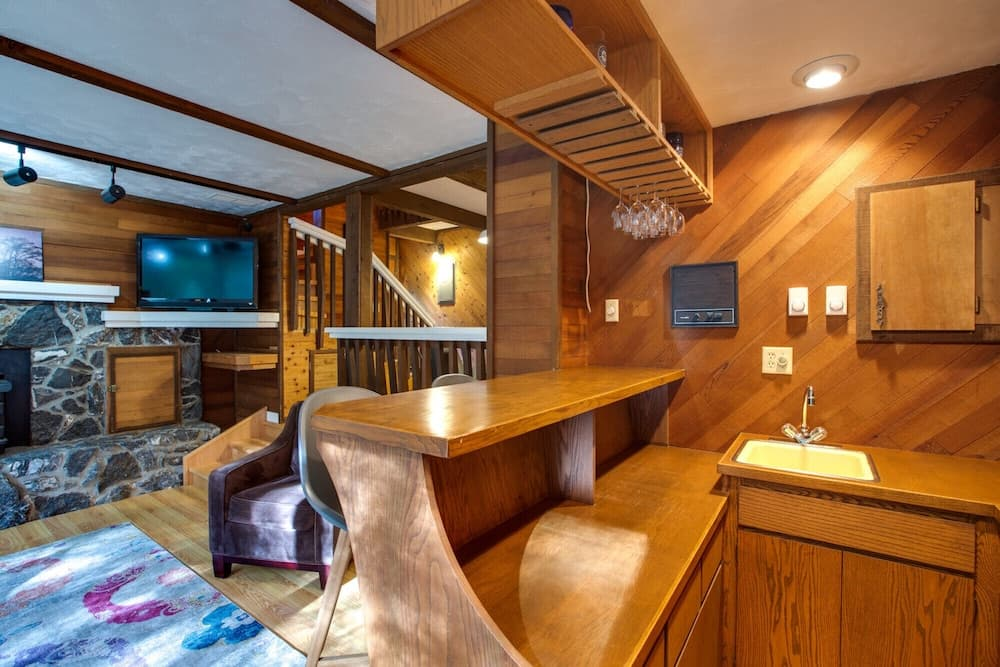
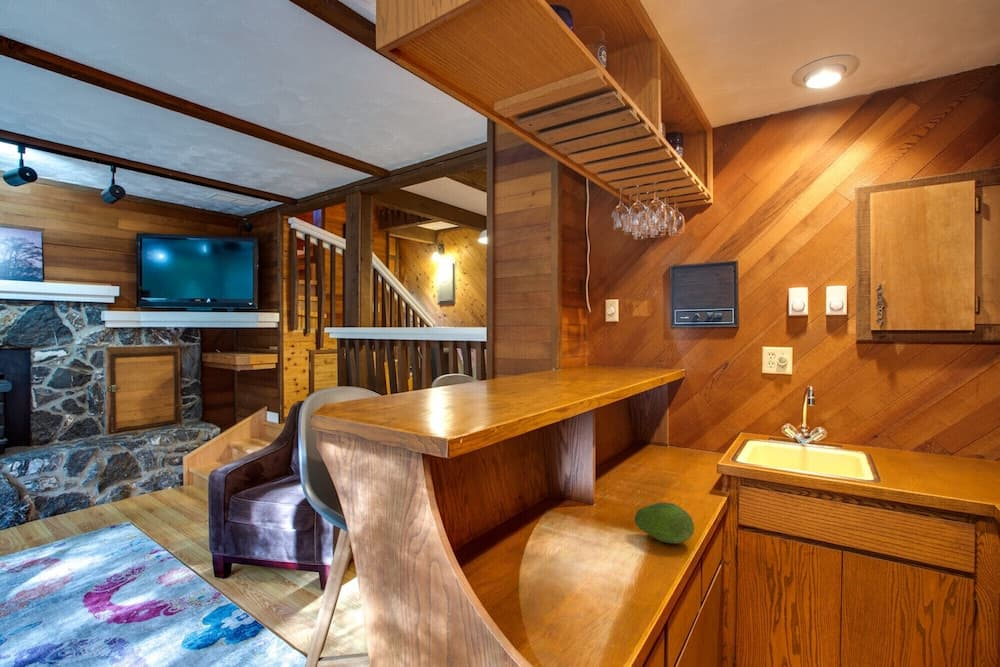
+ fruit (663, 521)
